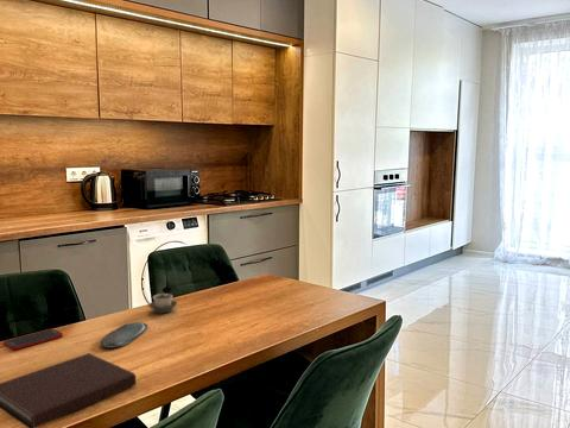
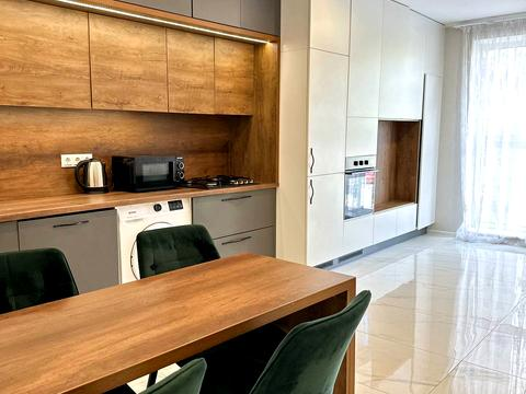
- cup (163, 303)
- cell phone (33, 339)
- notebook (64, 386)
- oval tray (125, 333)
